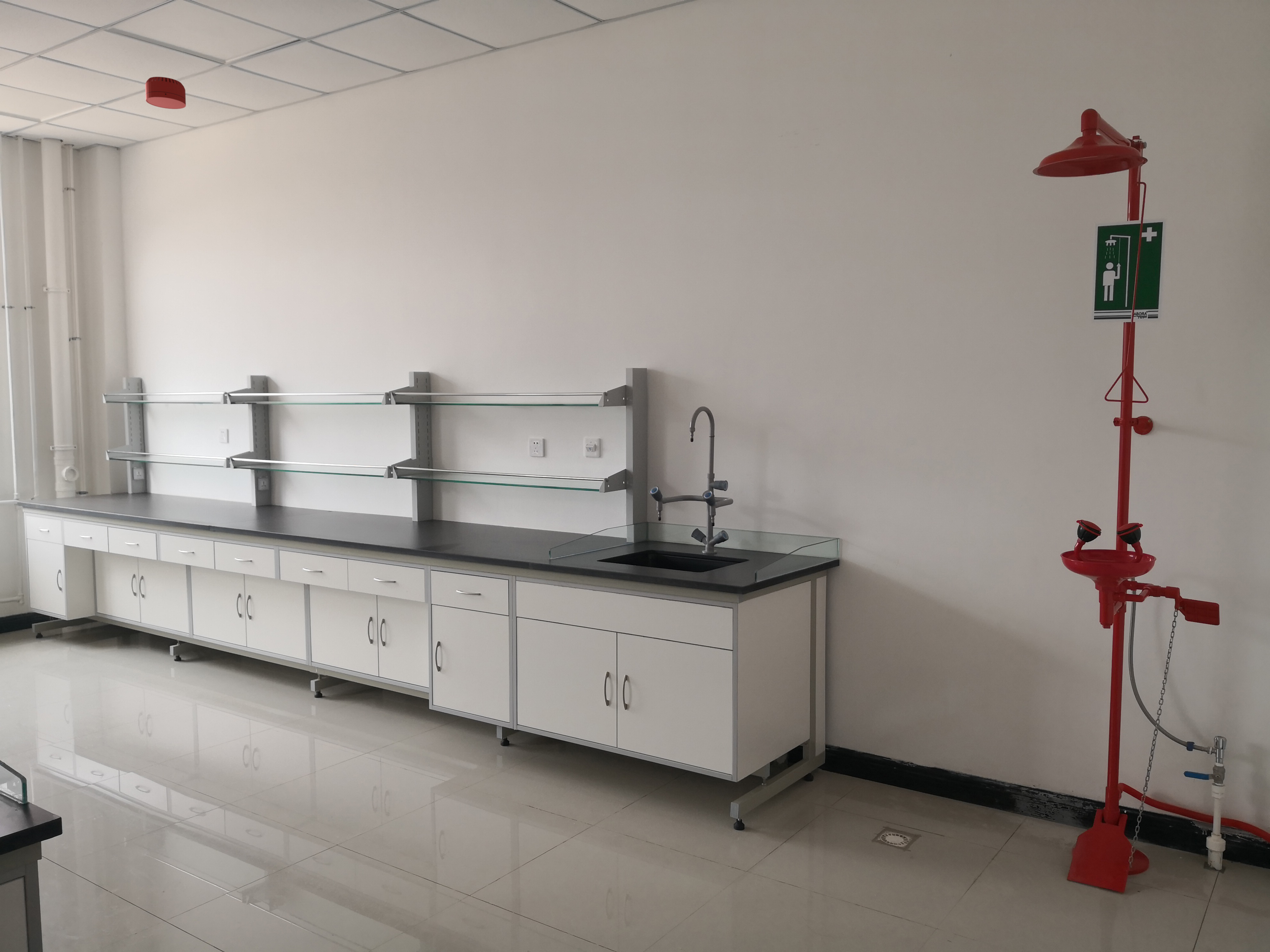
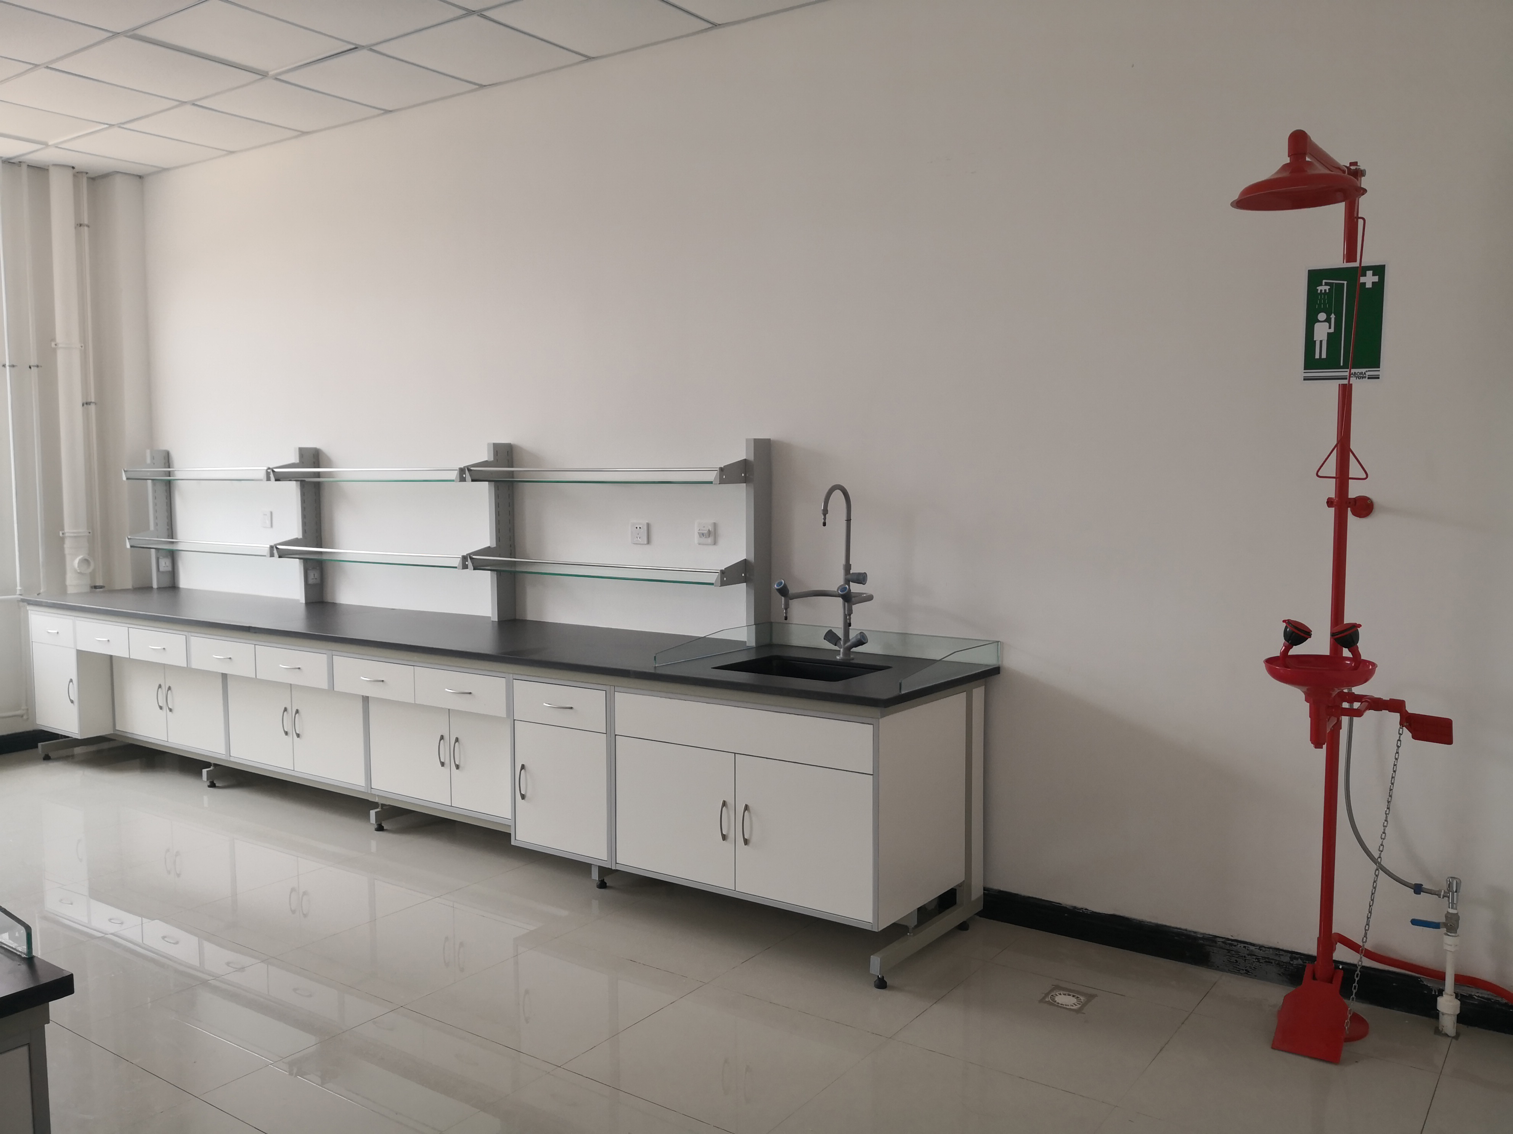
- smoke detector (165, 92)
